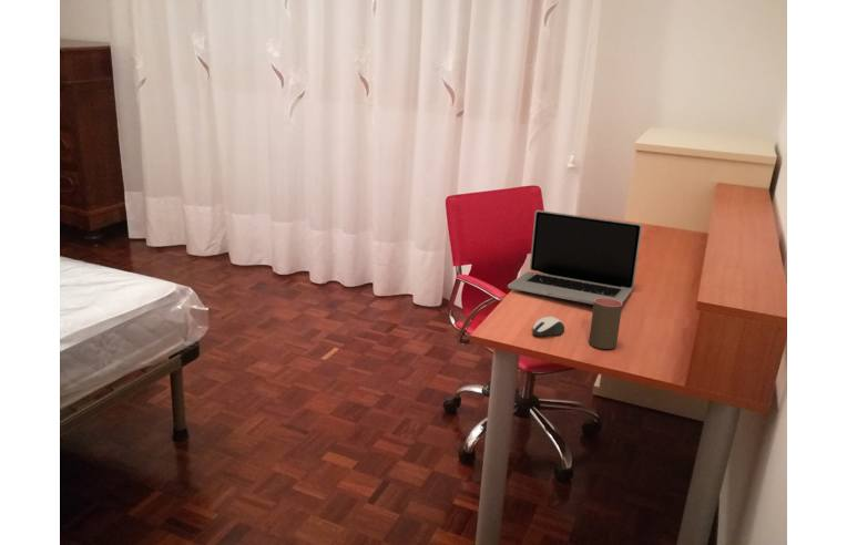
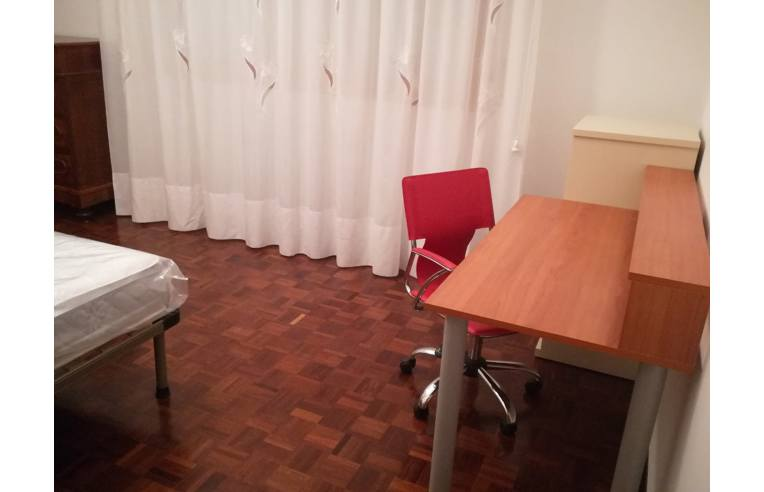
- computer mouse (549, 325)
- laptop (574, 257)
- cup (605, 322)
